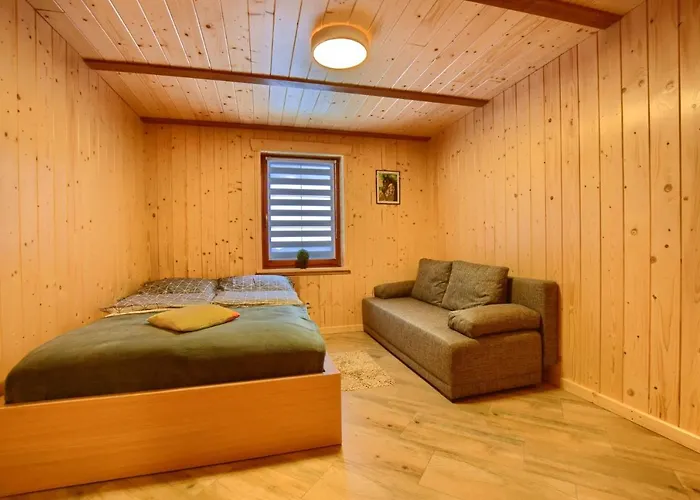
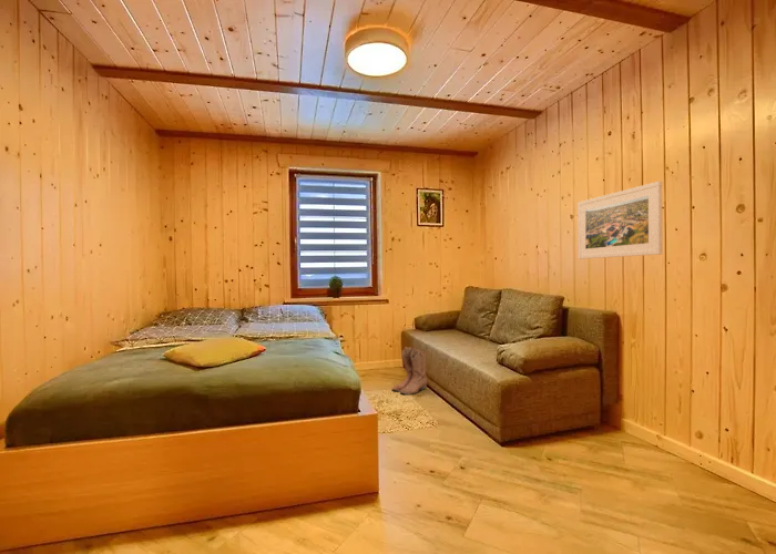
+ boots (409, 368)
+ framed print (614, 225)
